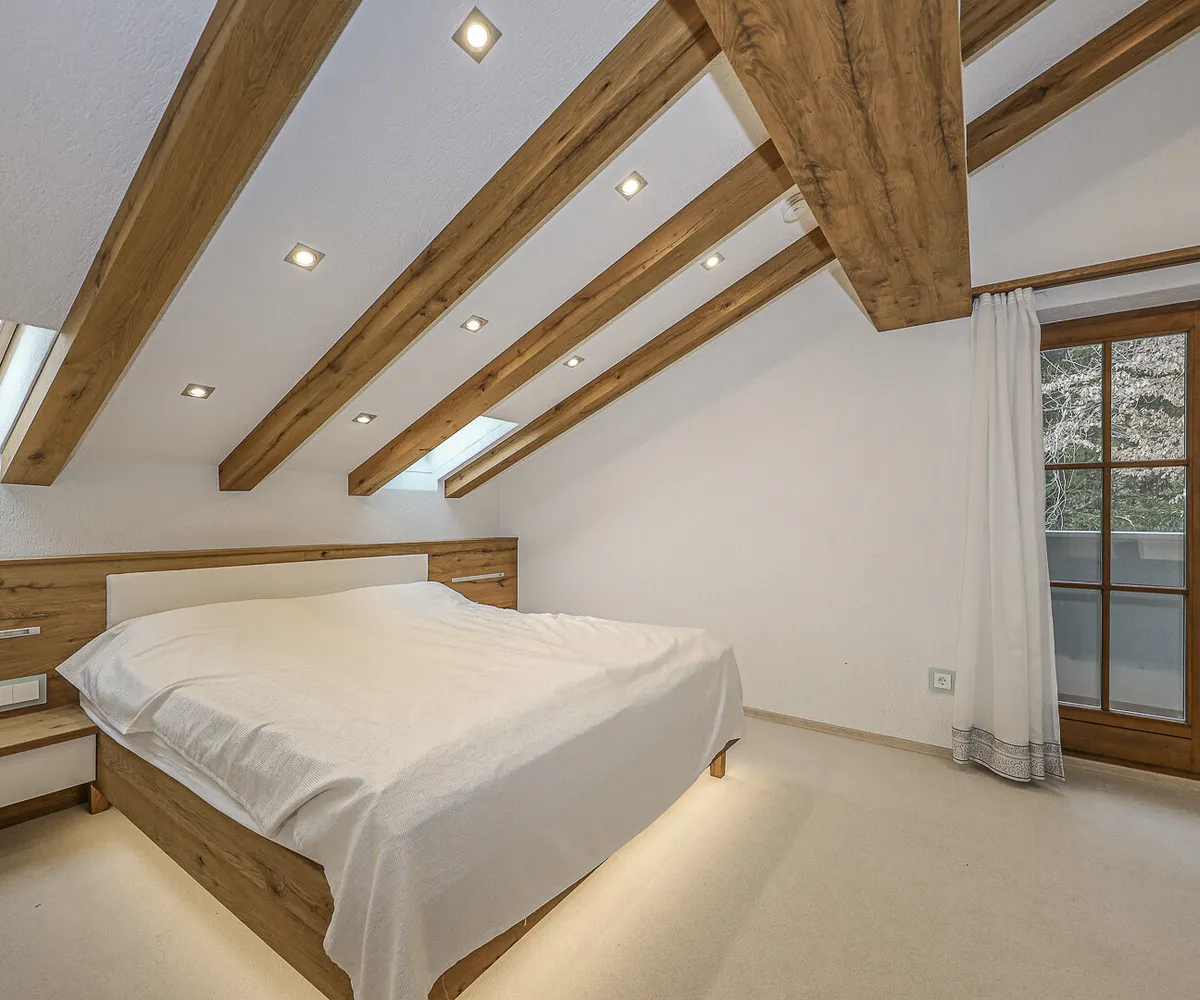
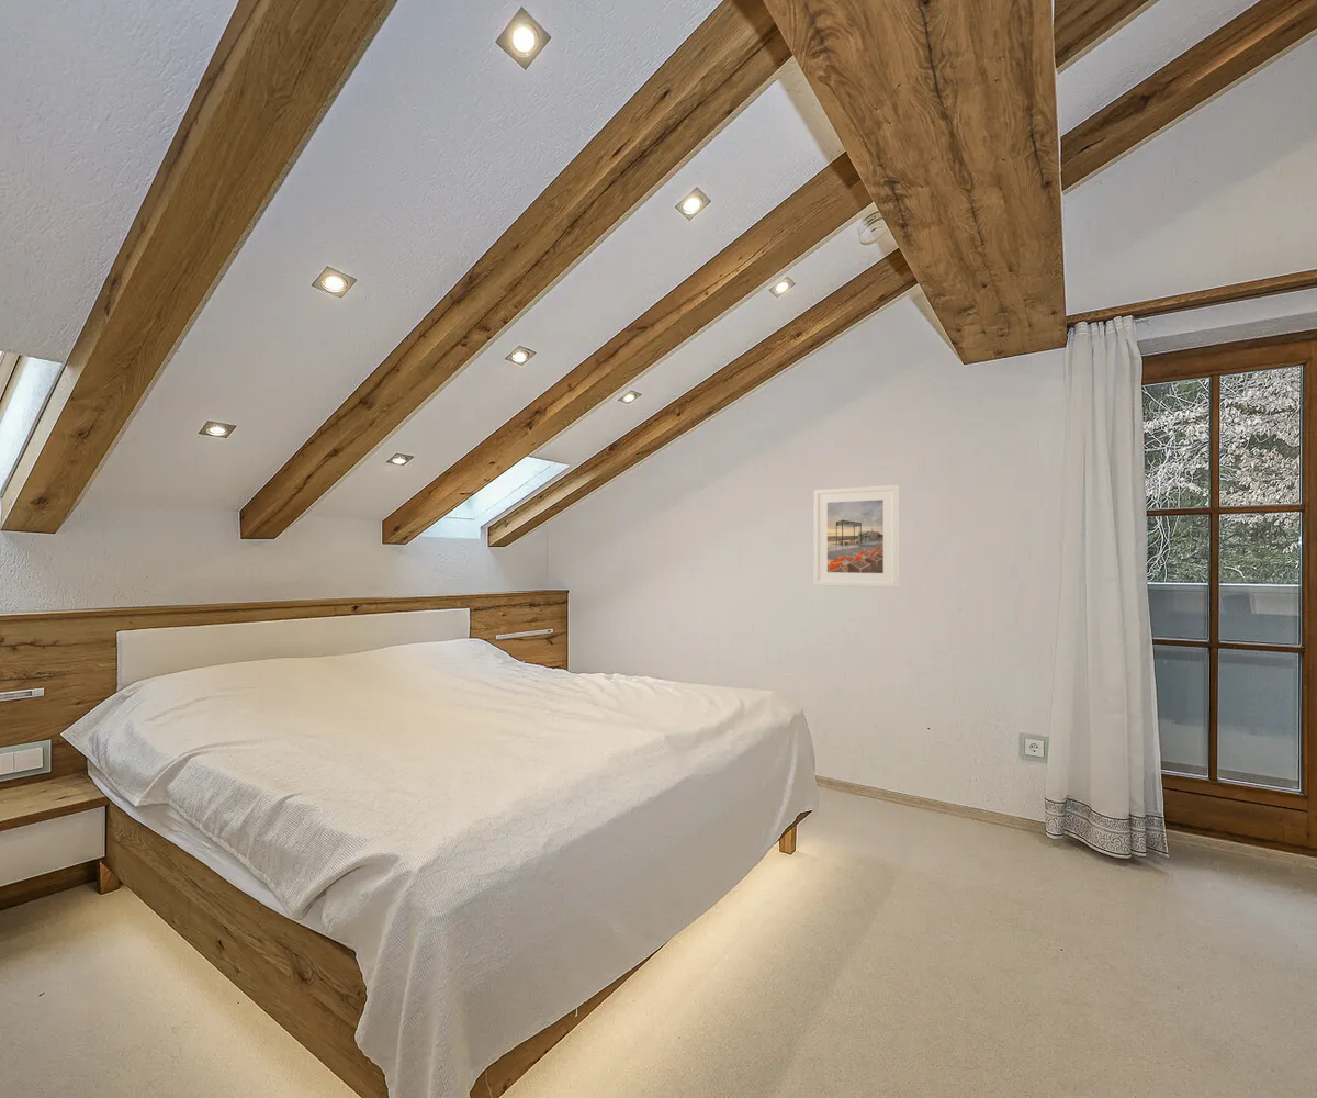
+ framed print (854, 537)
